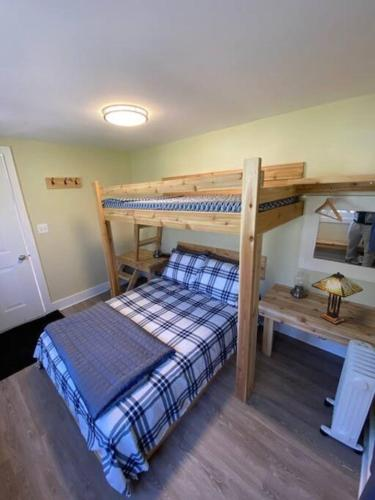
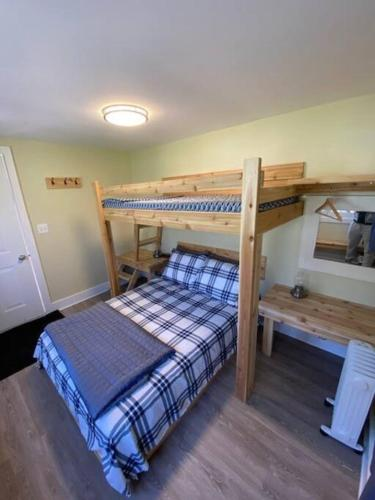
- table lamp (334, 295)
